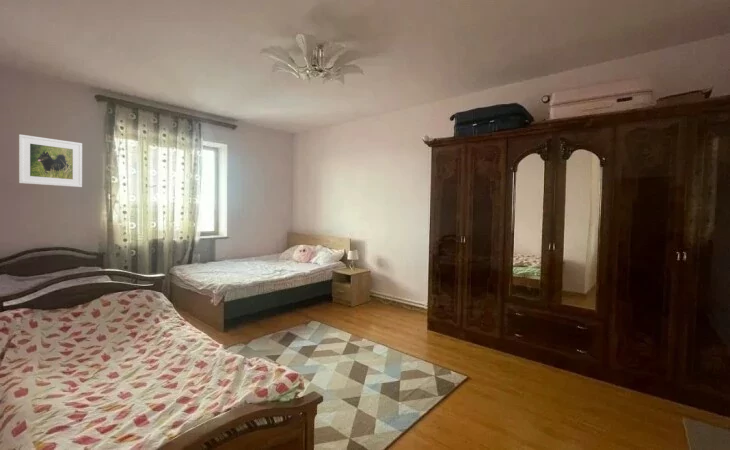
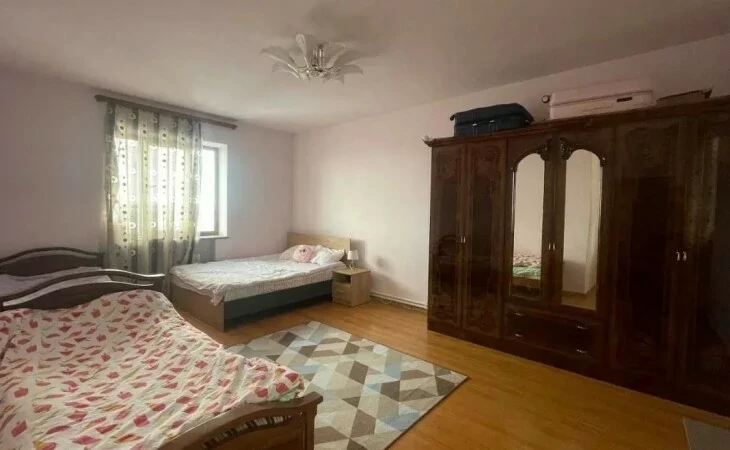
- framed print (52, 162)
